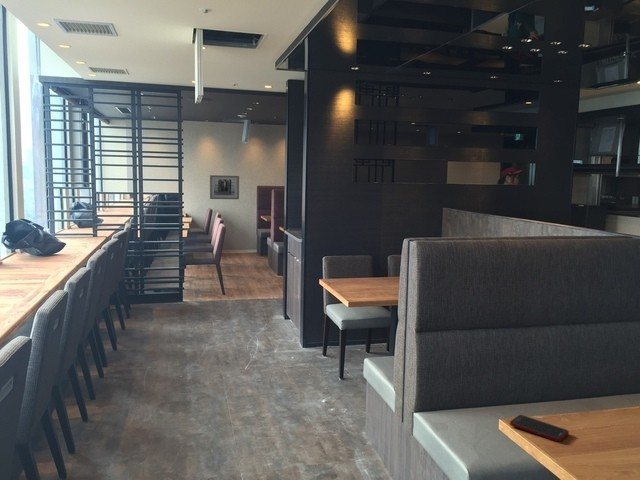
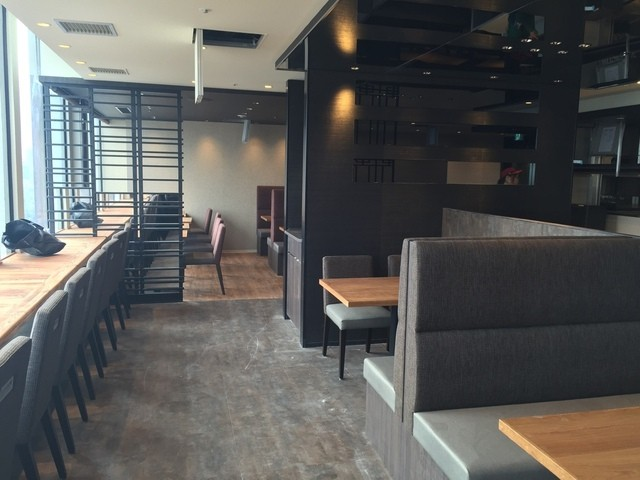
- wall art (224, 187)
- cell phone (538, 427)
